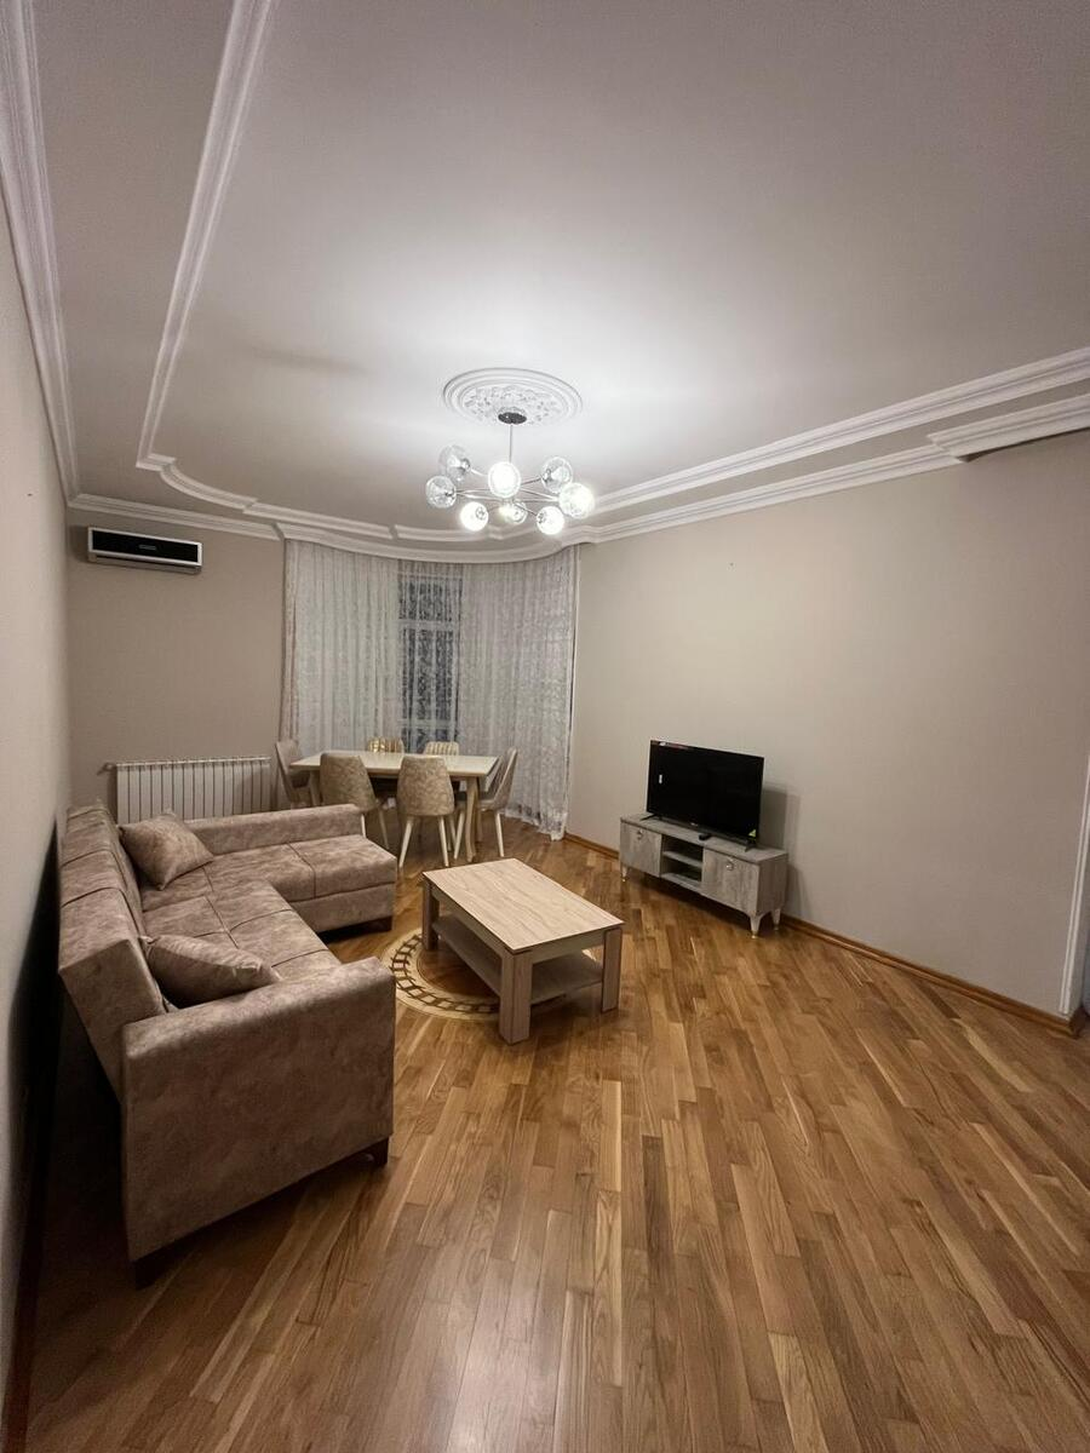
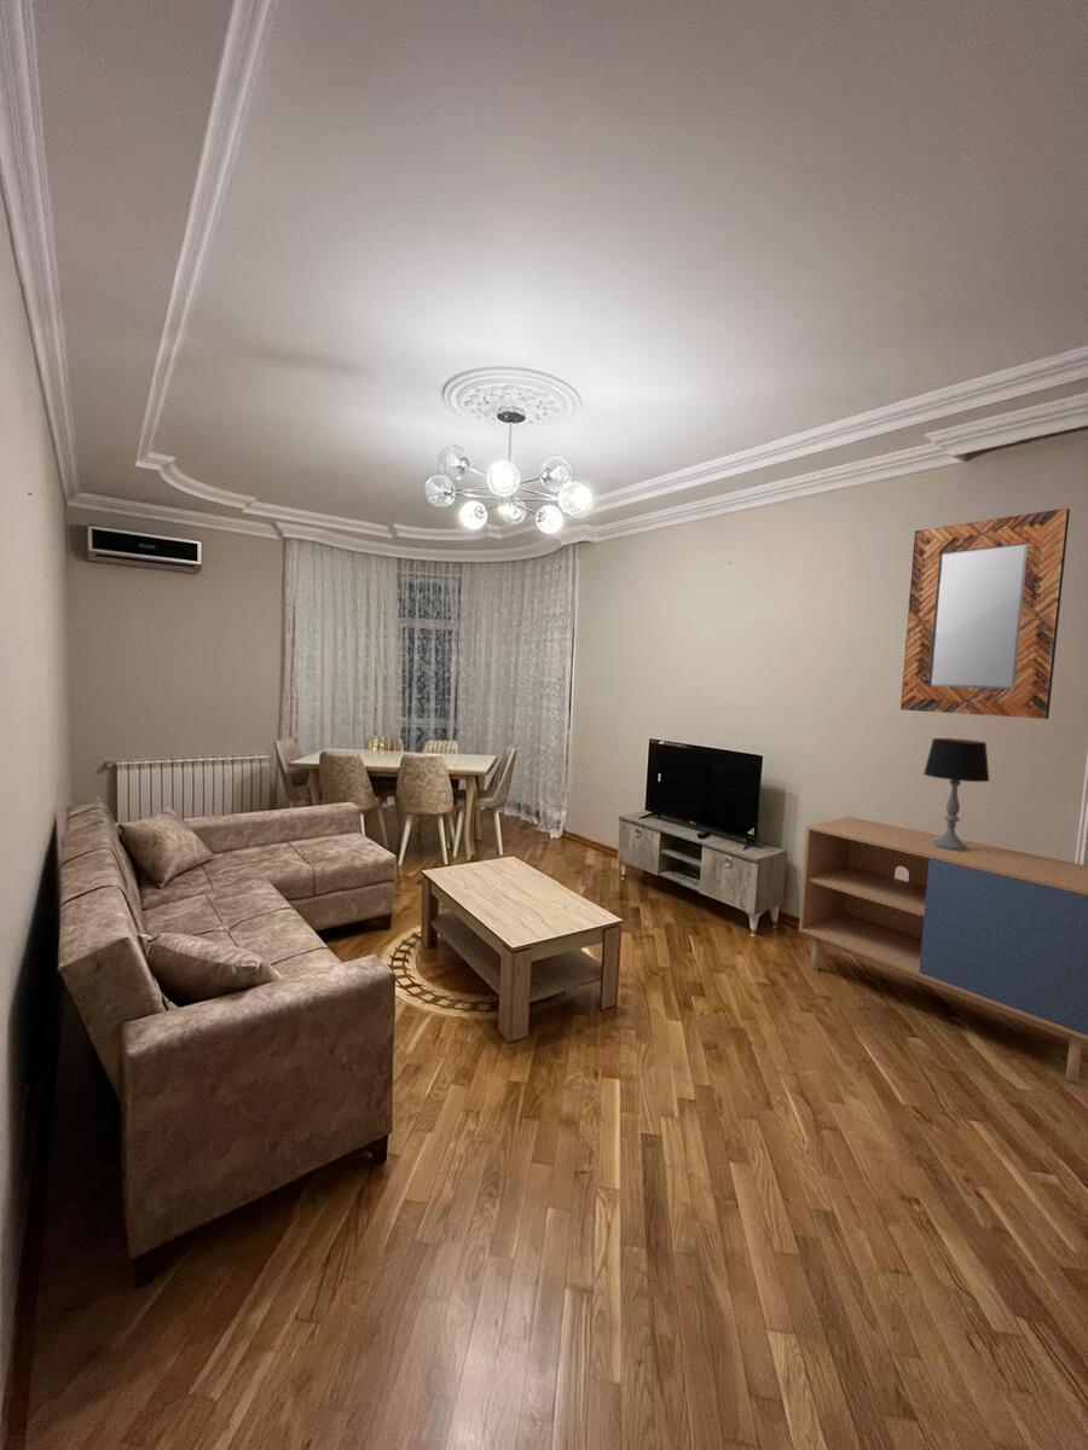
+ table lamp (954, 793)
+ storage cabinet (945, 927)
+ home mirror (977, 619)
